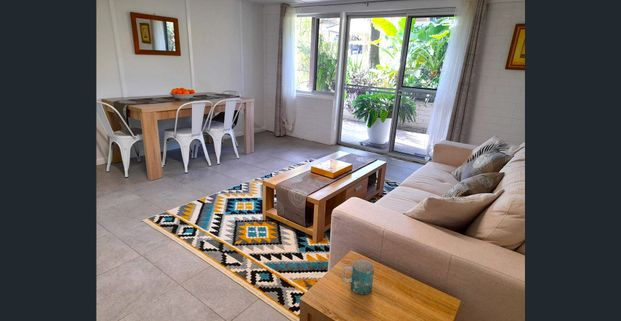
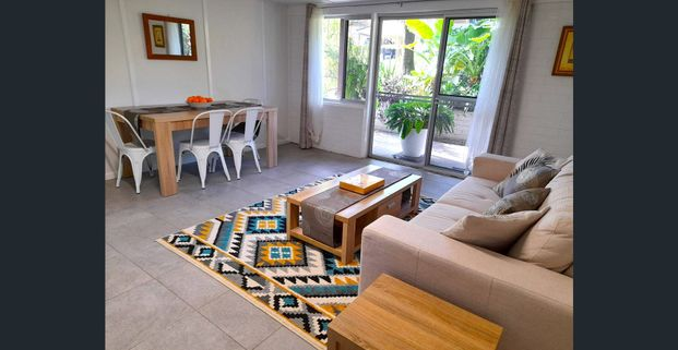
- mug (357, 276)
